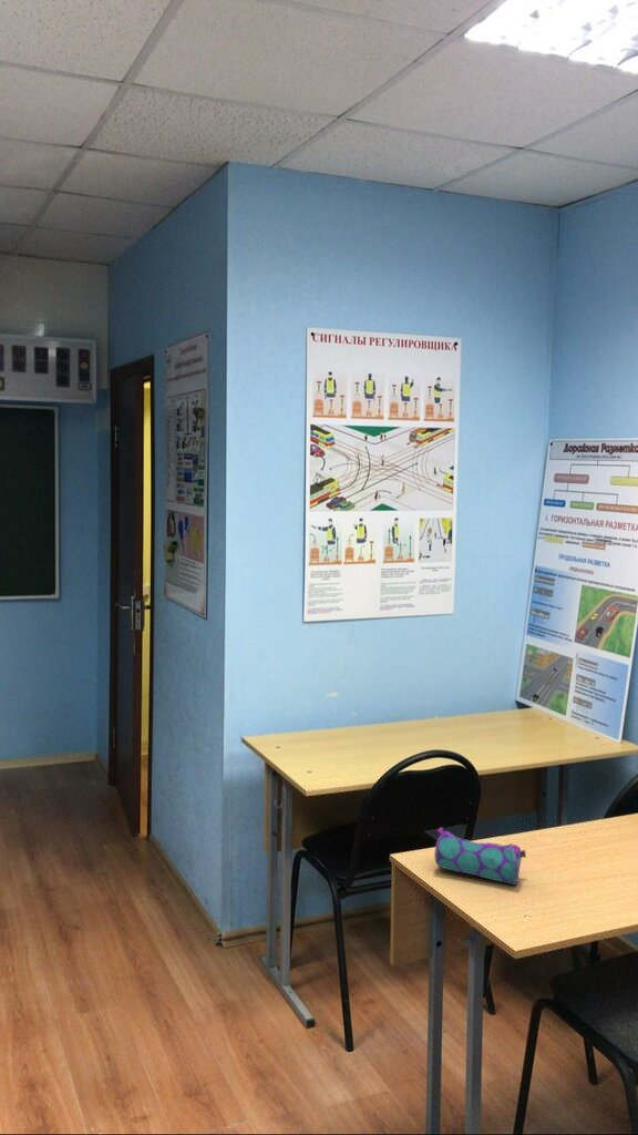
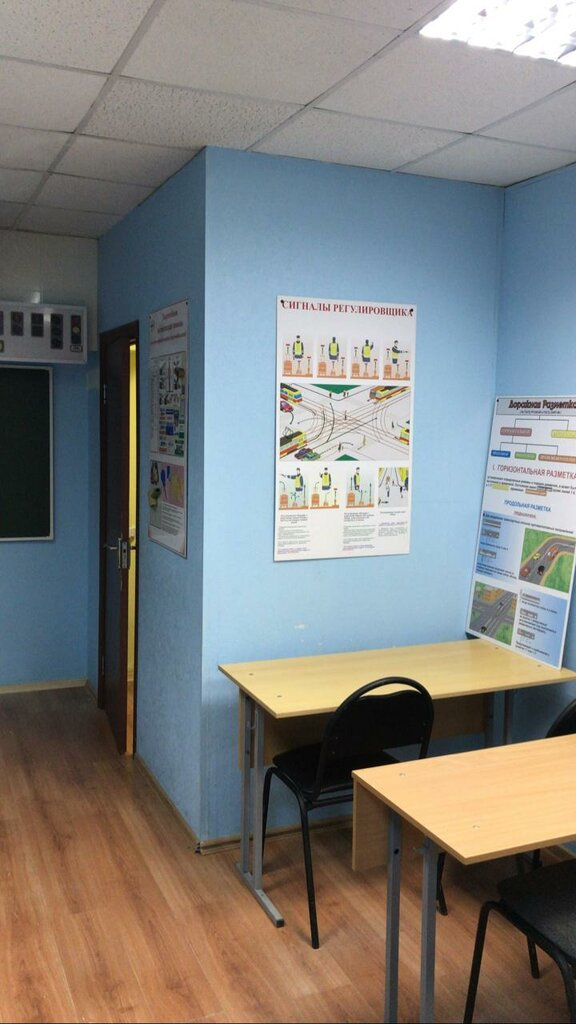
- pencil case (478, 856)
